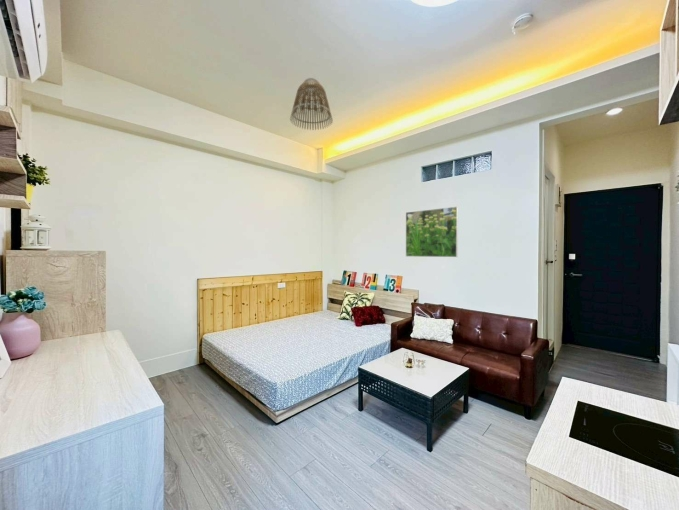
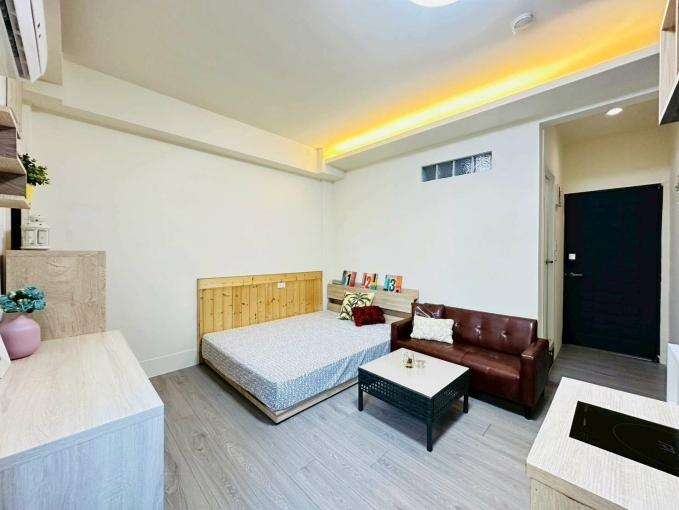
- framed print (430, 233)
- lamp shade (311, 100)
